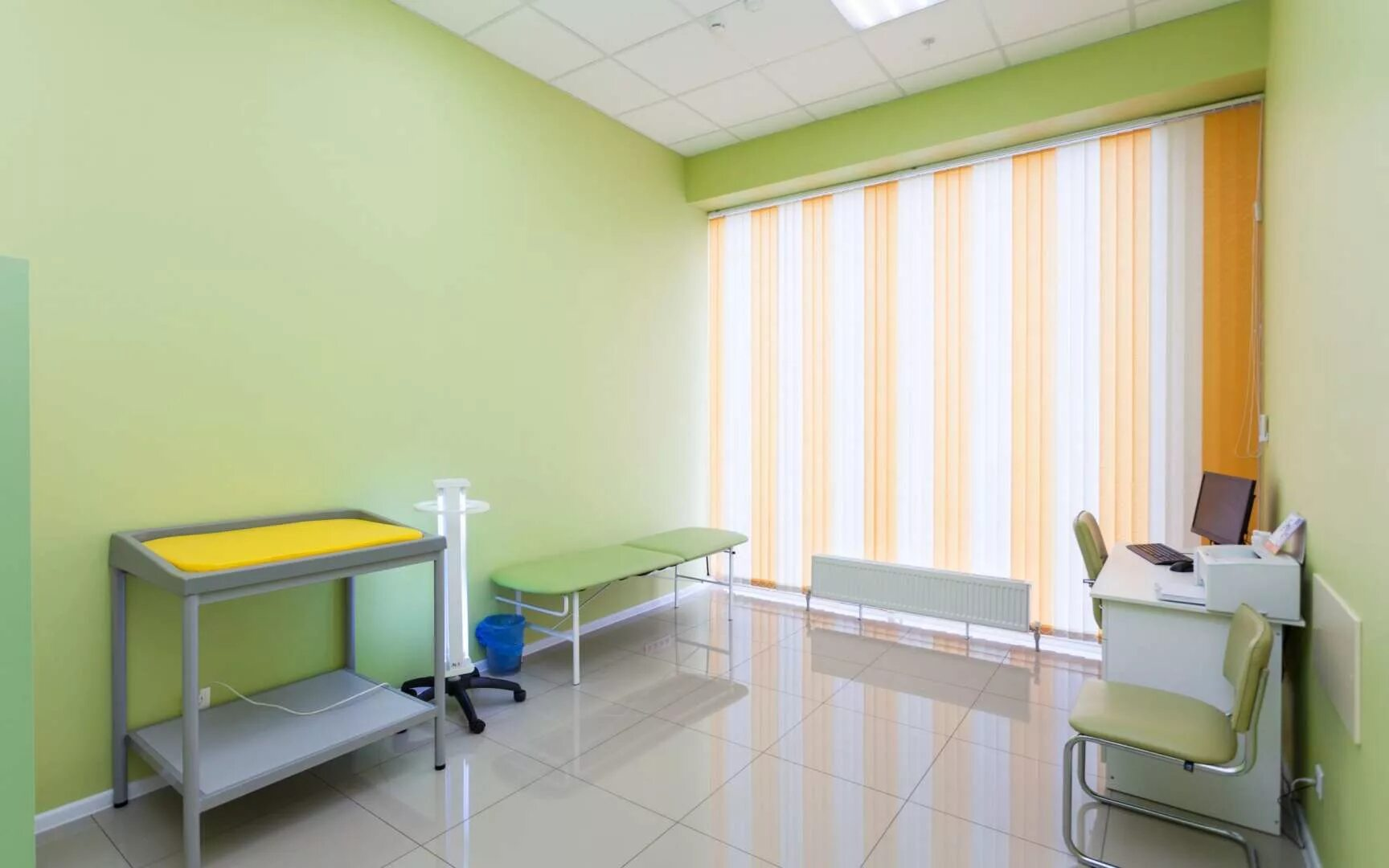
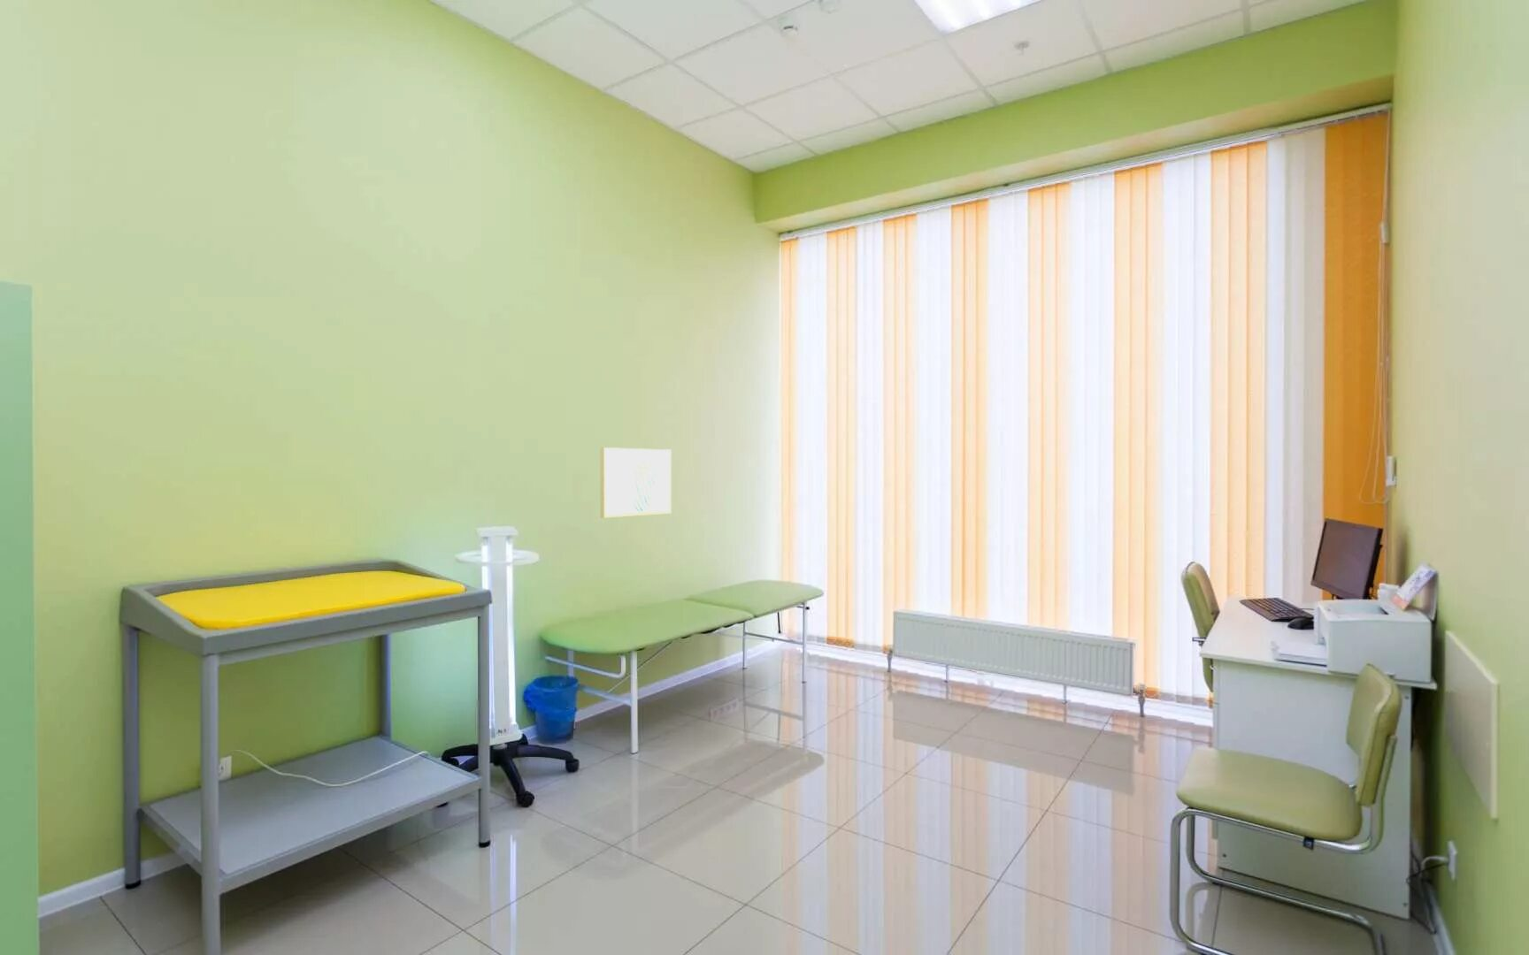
+ wall art (637, 482)
